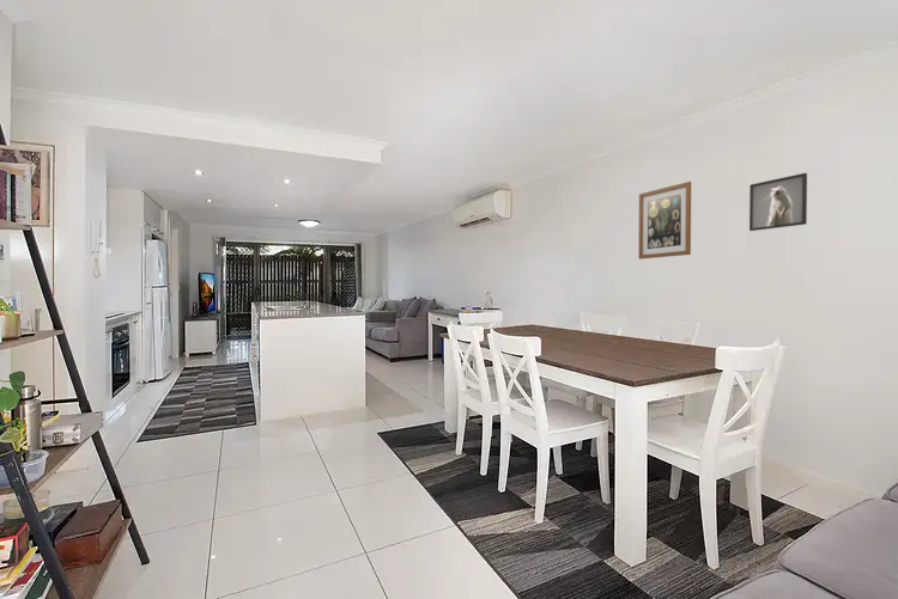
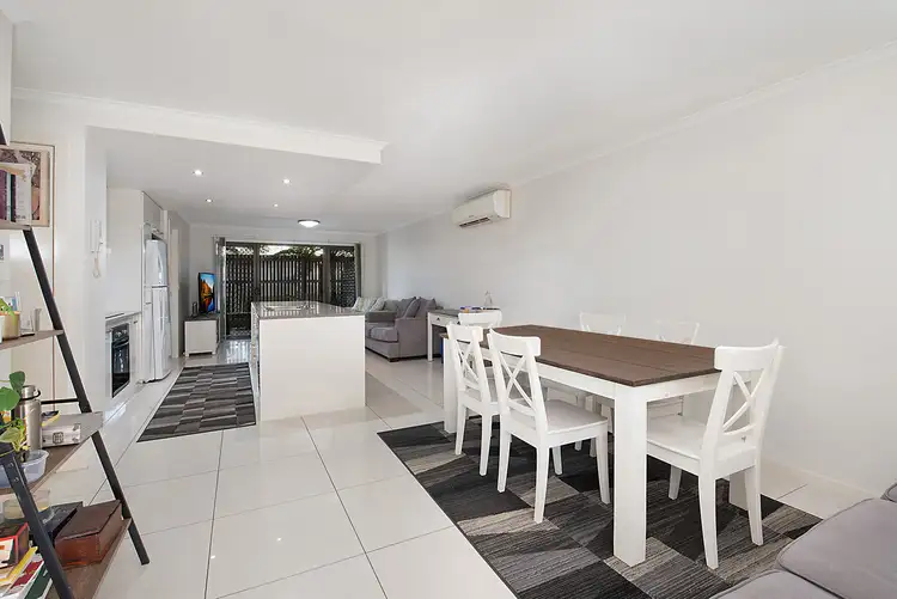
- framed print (776, 203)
- wall art (663, 222)
